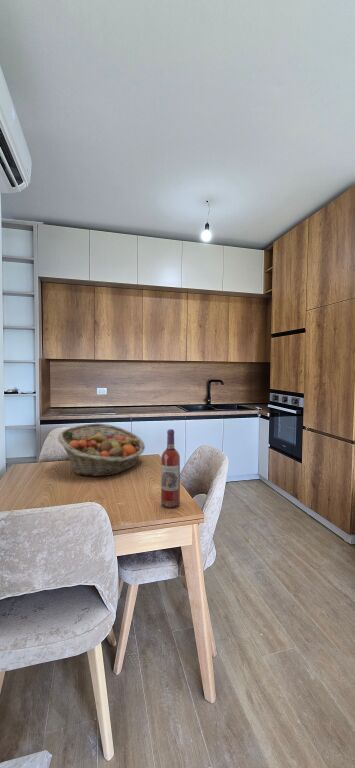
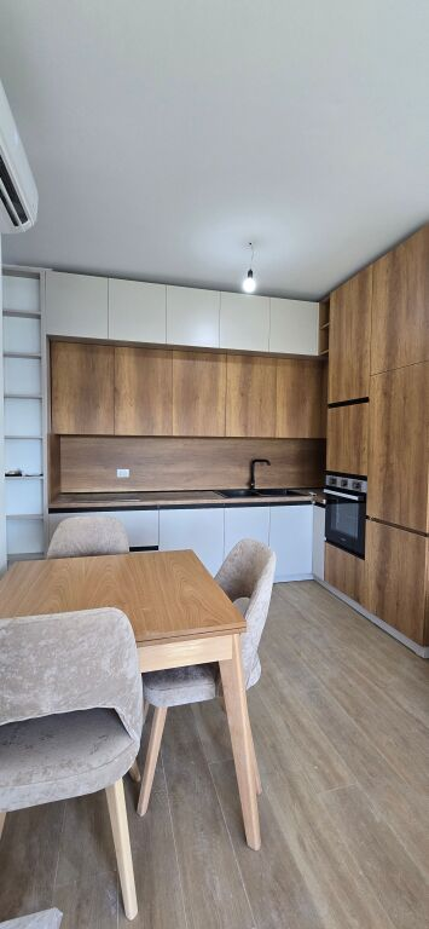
- fruit basket (103, 447)
- wine bottle (170, 467)
